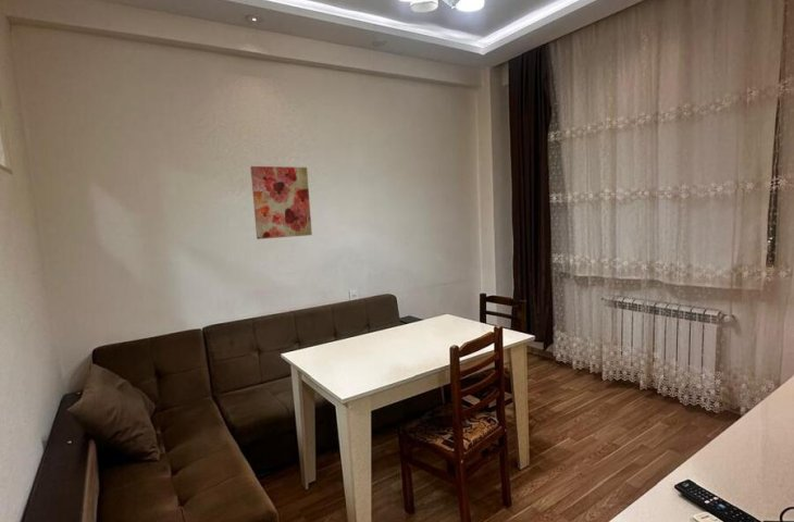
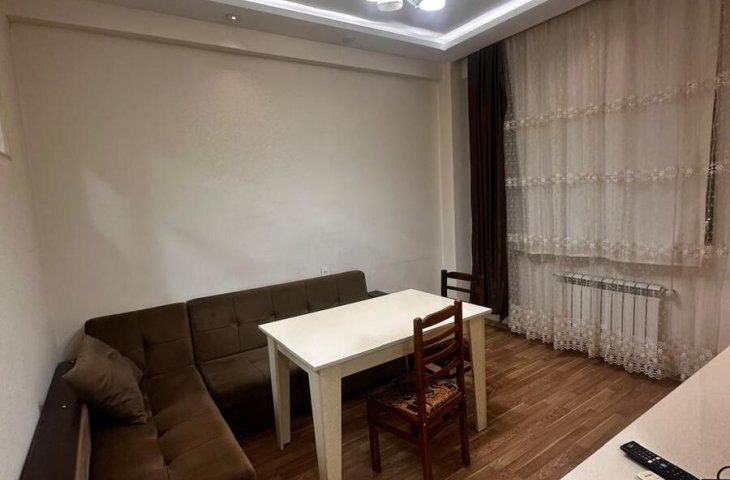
- wall art (282, 202)
